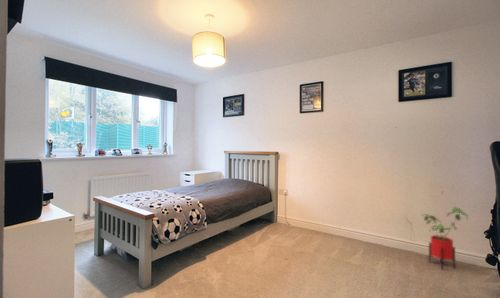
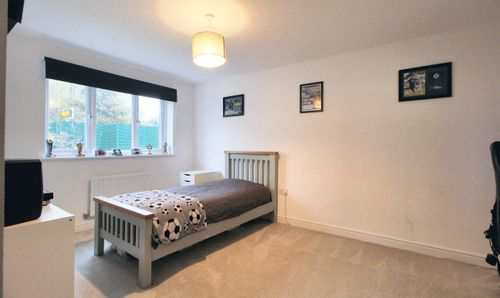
- house plant (444, 235)
